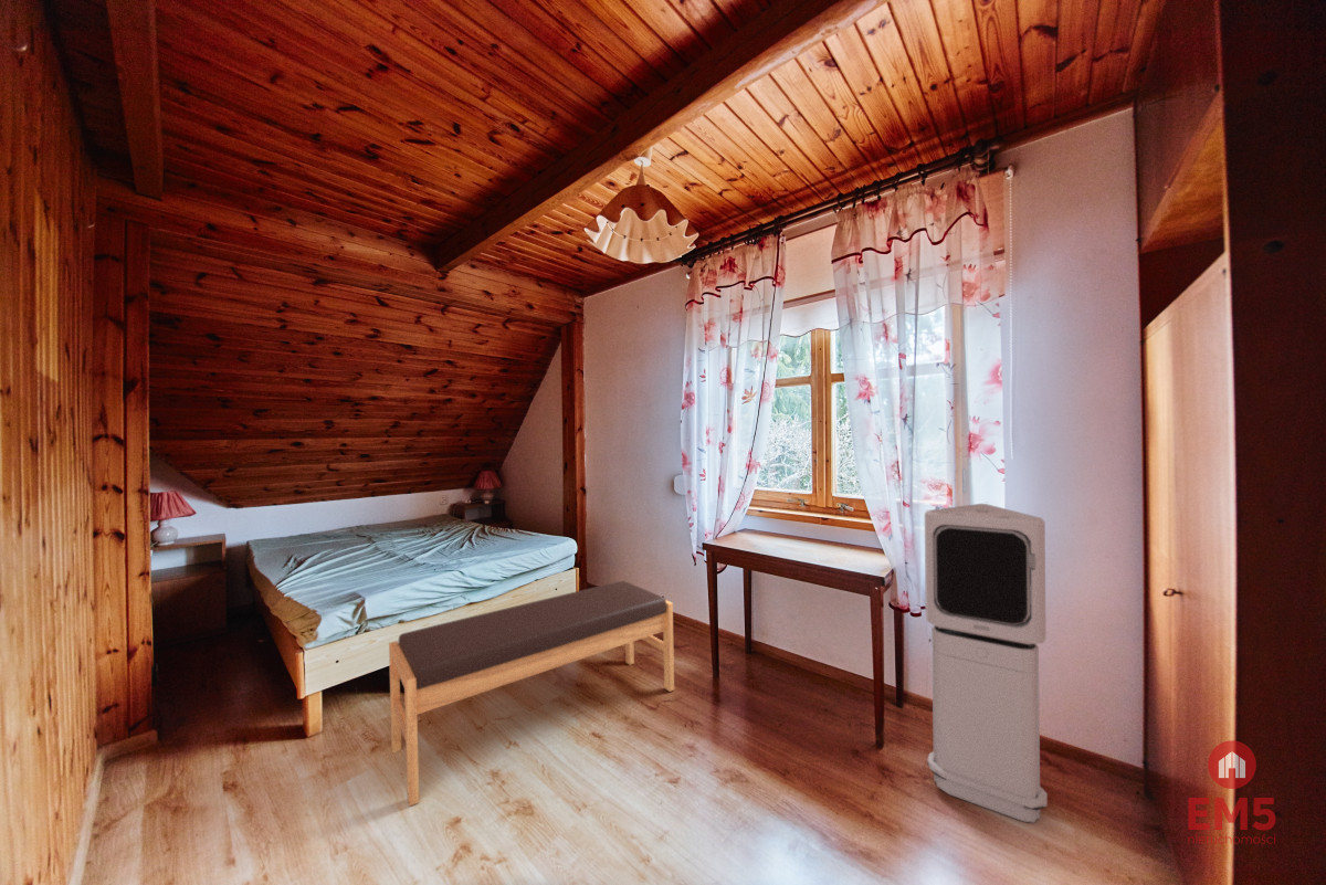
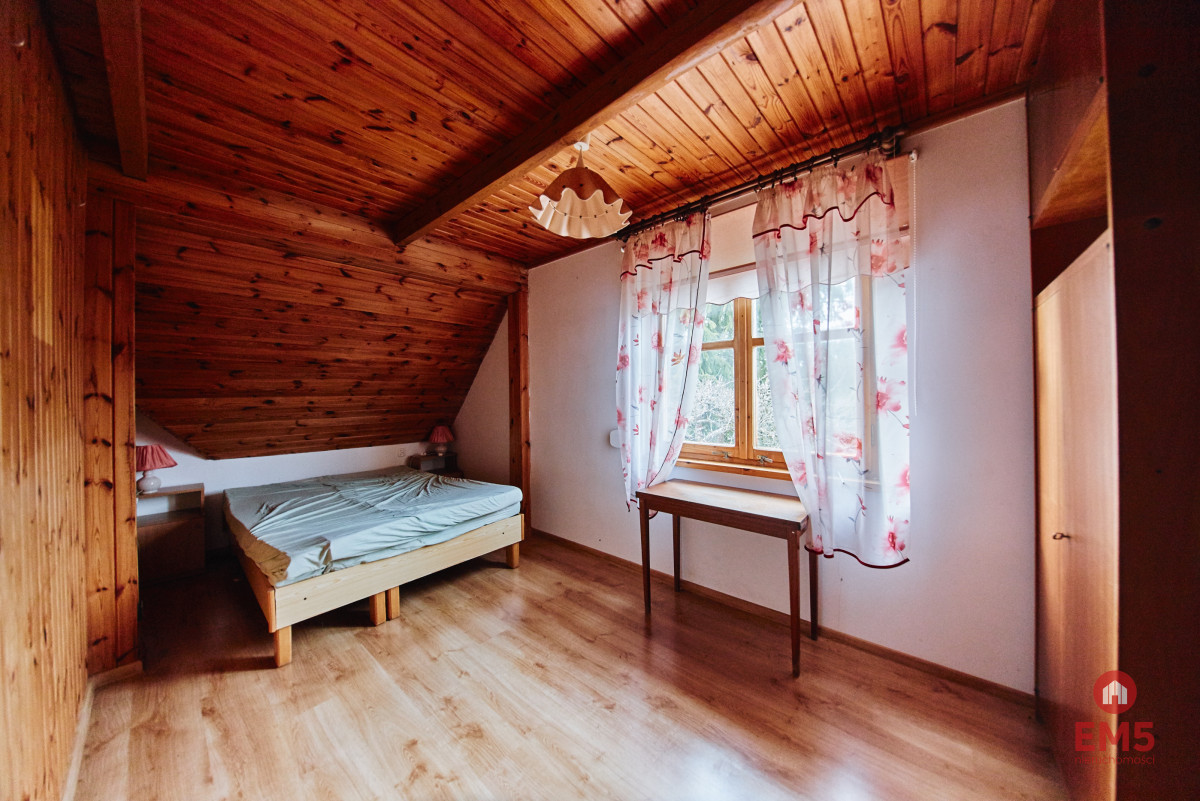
- air purifier (982, 644)
- bench (545, 664)
